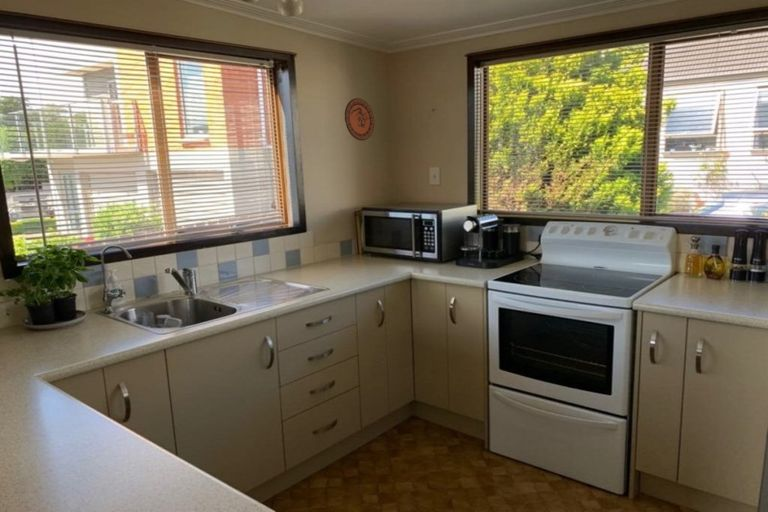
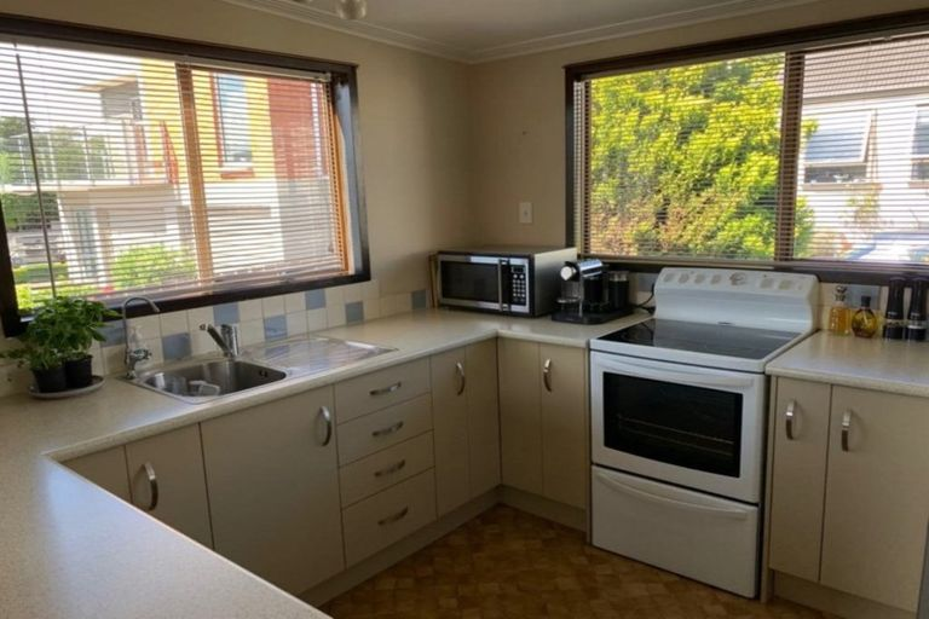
- decorative plate (359, 119)
